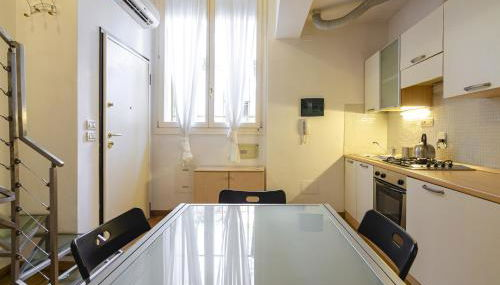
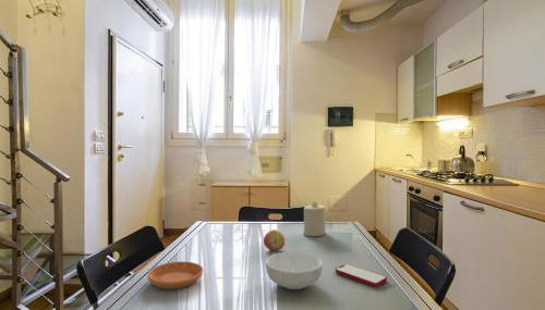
+ saucer (175, 275)
+ candle (314, 218)
+ fruit (274, 239)
+ smartphone (360, 274)
+ cereal bowl (293, 272)
